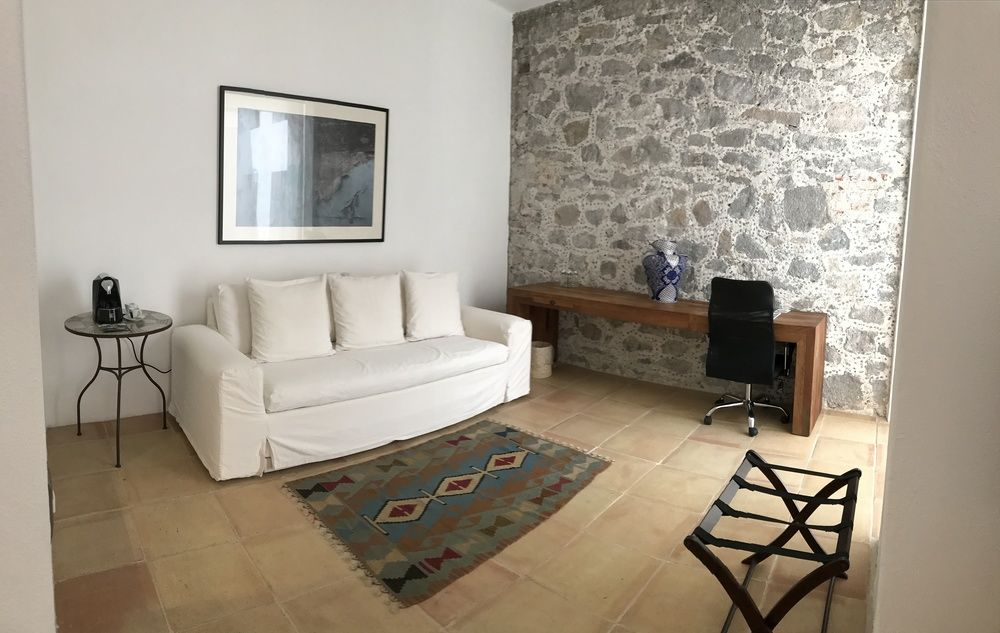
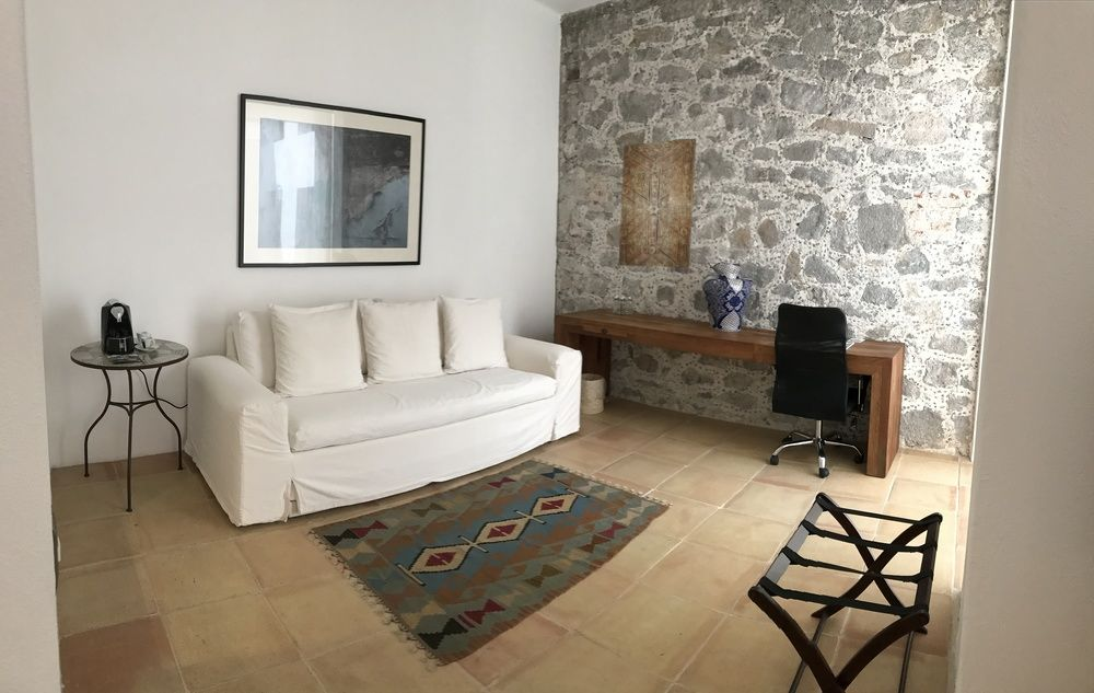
+ wall art (655, 205)
